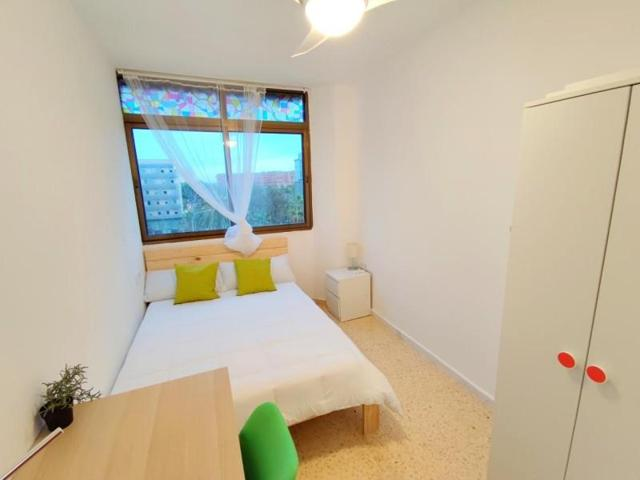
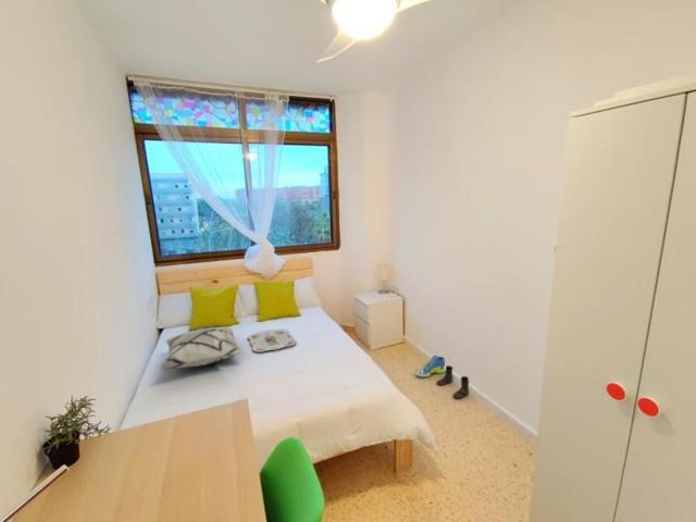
+ boots (451, 381)
+ decorative pillow (202, 346)
+ serving tray (271, 339)
+ sneaker (430, 364)
